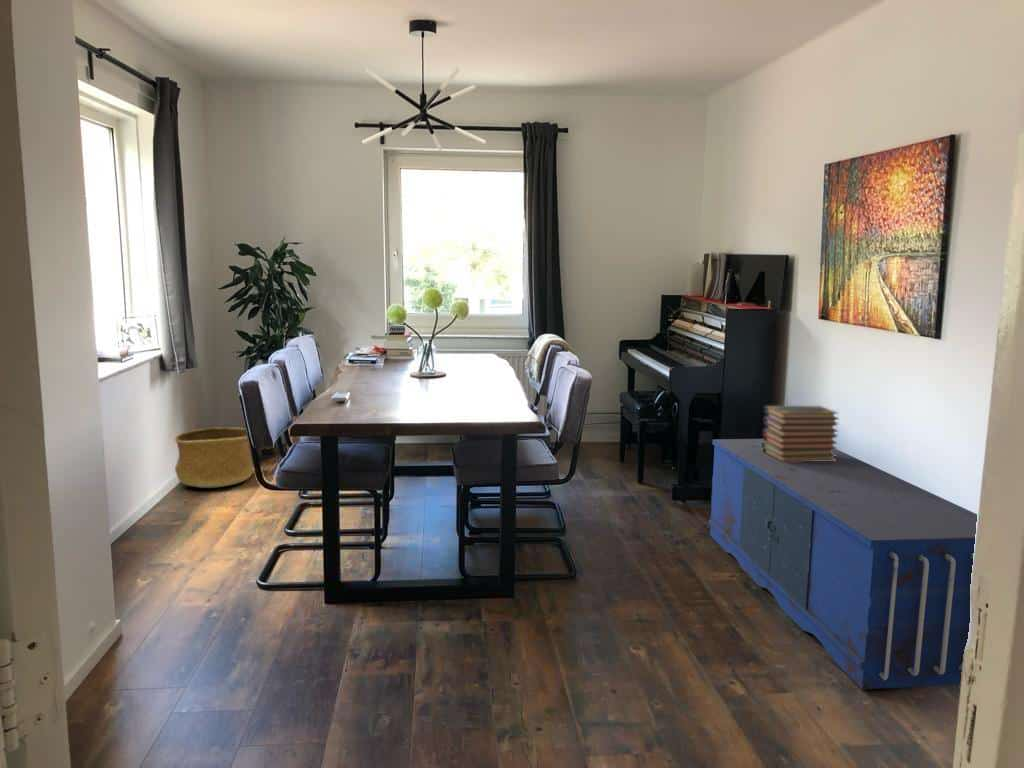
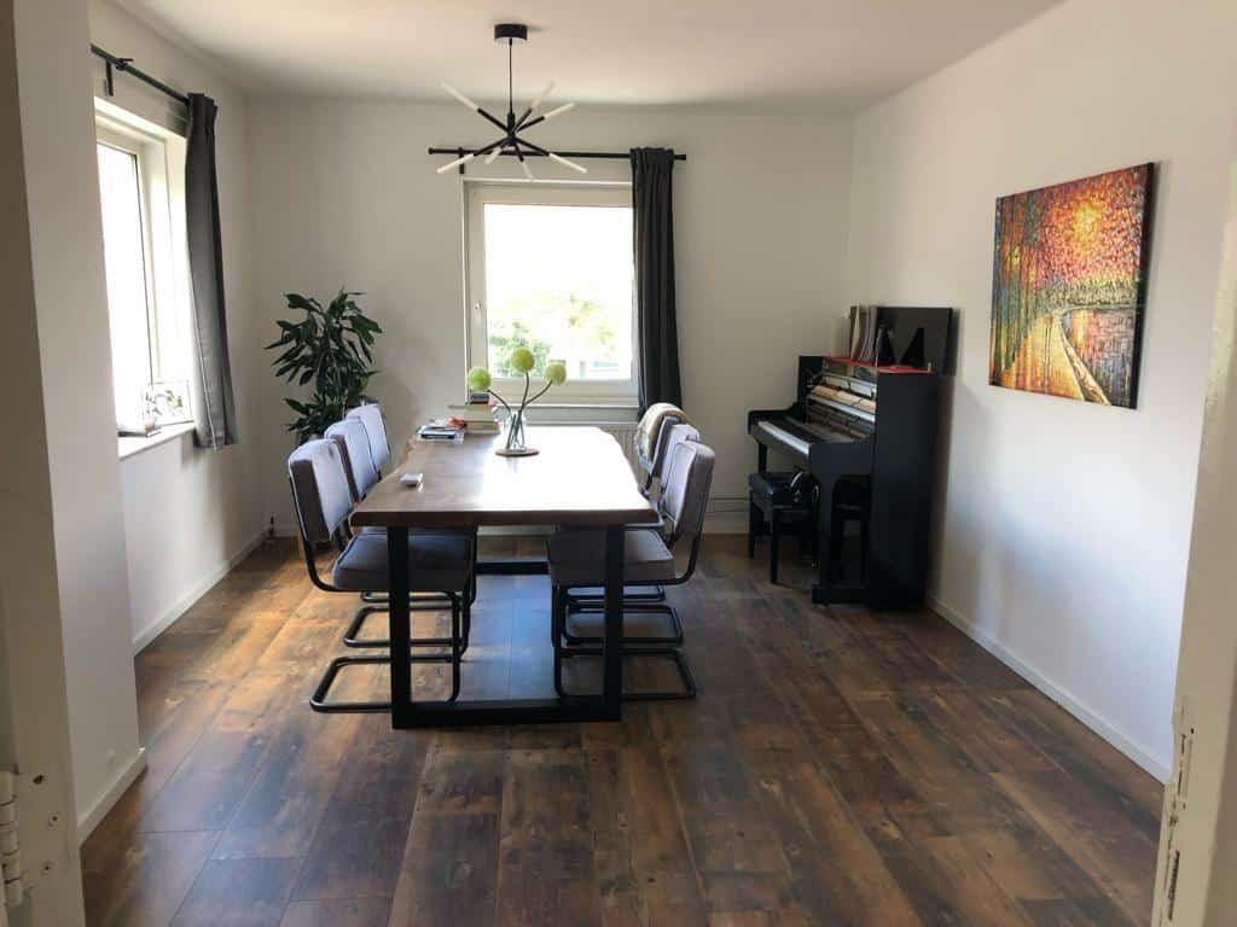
- book stack (799, 432)
- shipping container (829, 536)
- basket (216, 456)
